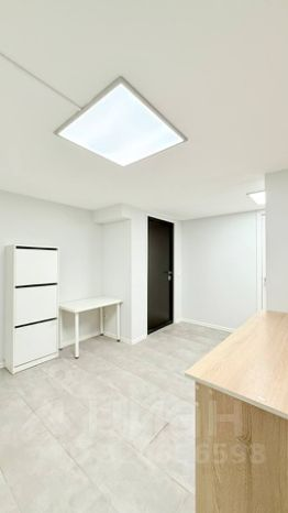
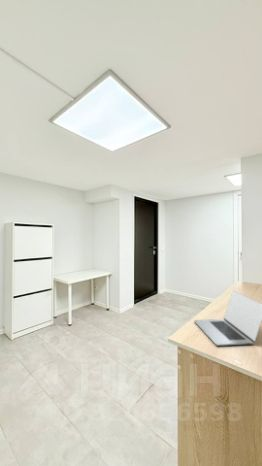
+ laptop (226, 314)
